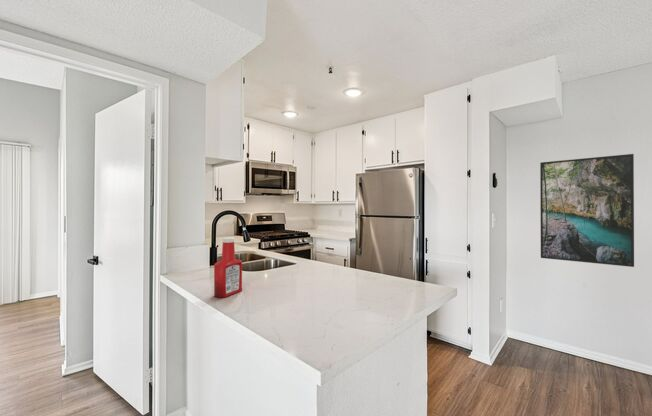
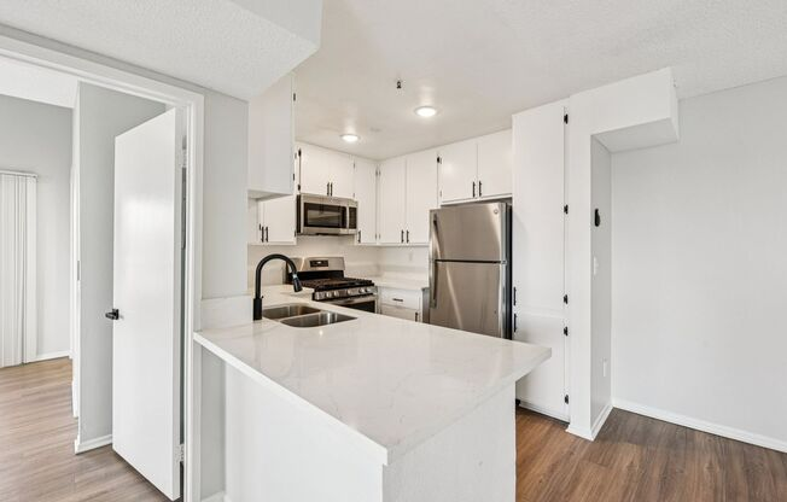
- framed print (583, 210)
- soap bottle (228, 265)
